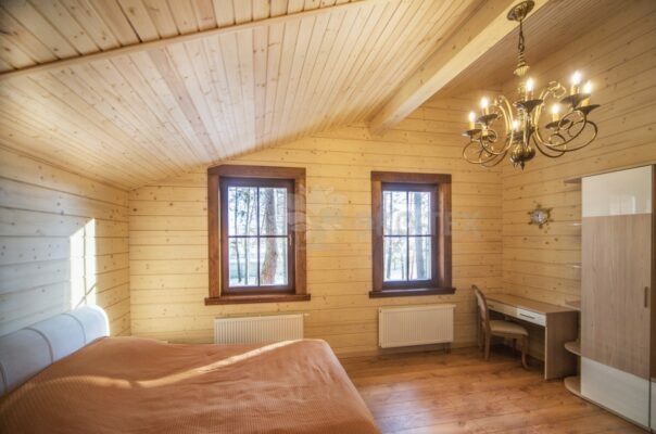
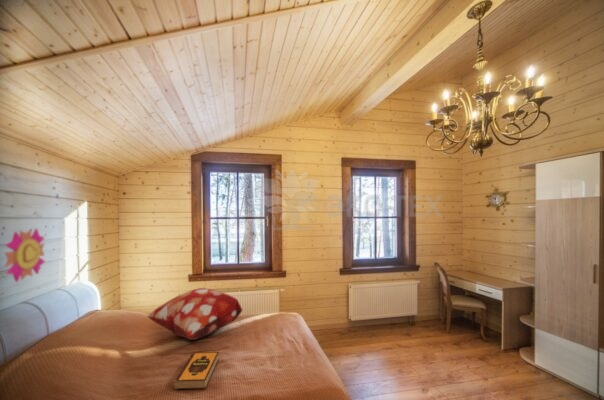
+ hardback book (197, 369)
+ wall ornament (28, 253)
+ decorative pillow (196, 312)
